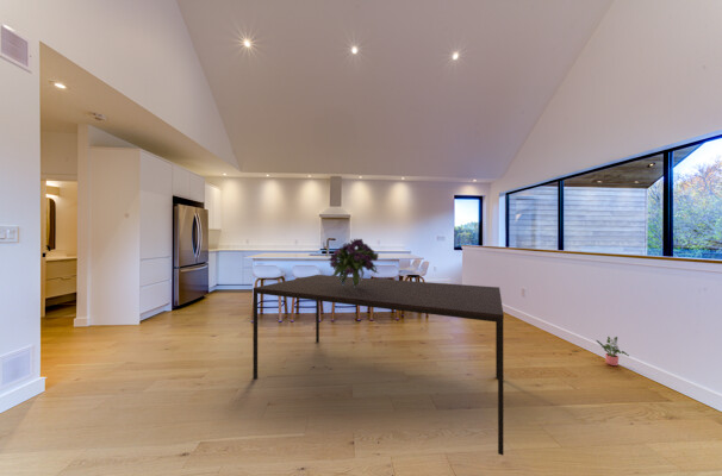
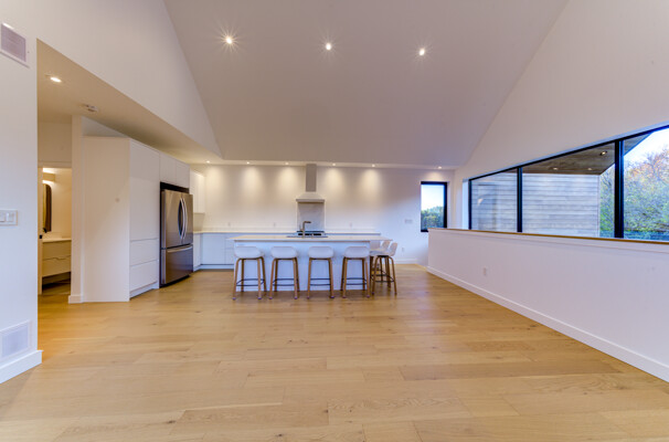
- bouquet (355, 262)
- potted plant (612, 351)
- dining table (376, 307)
